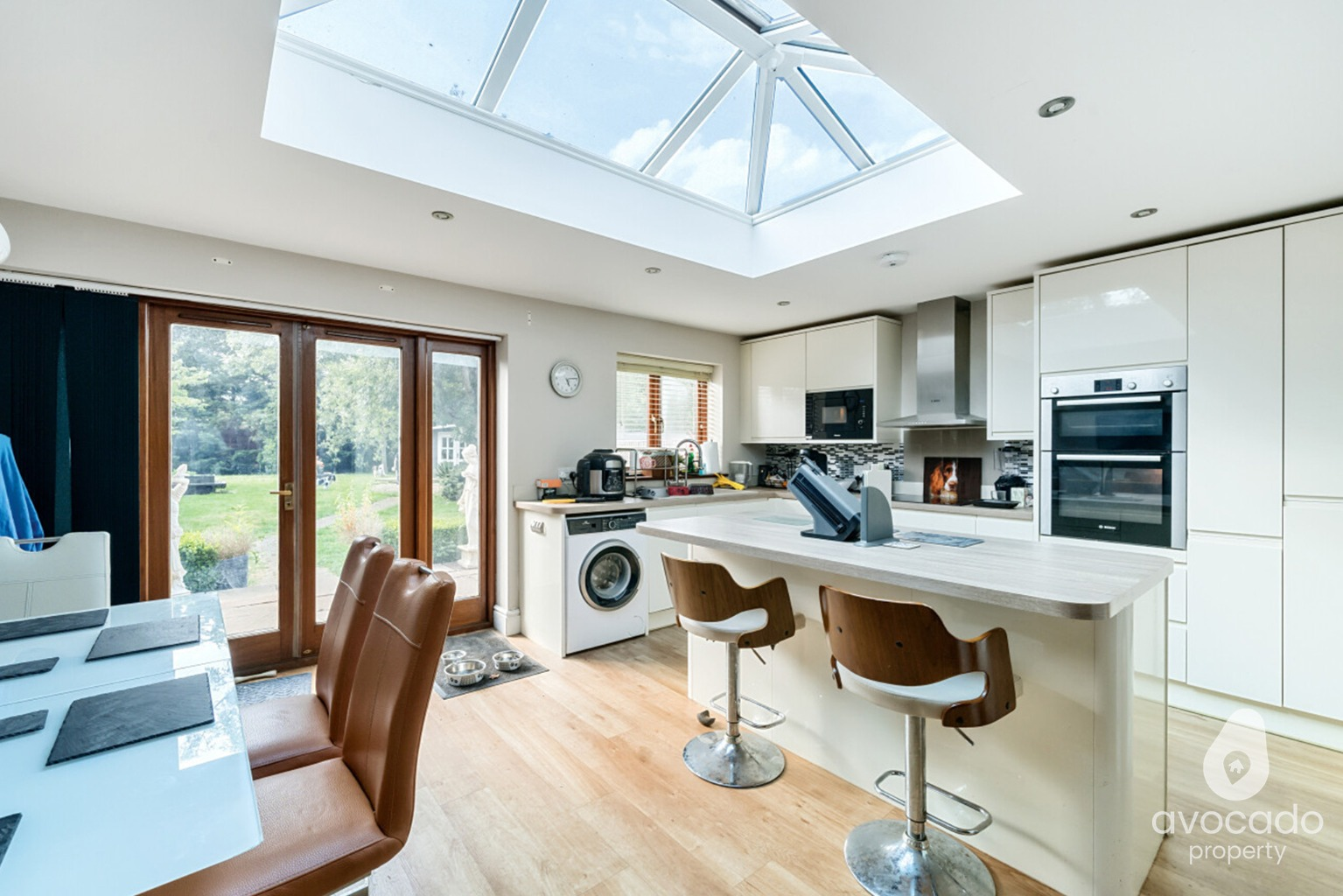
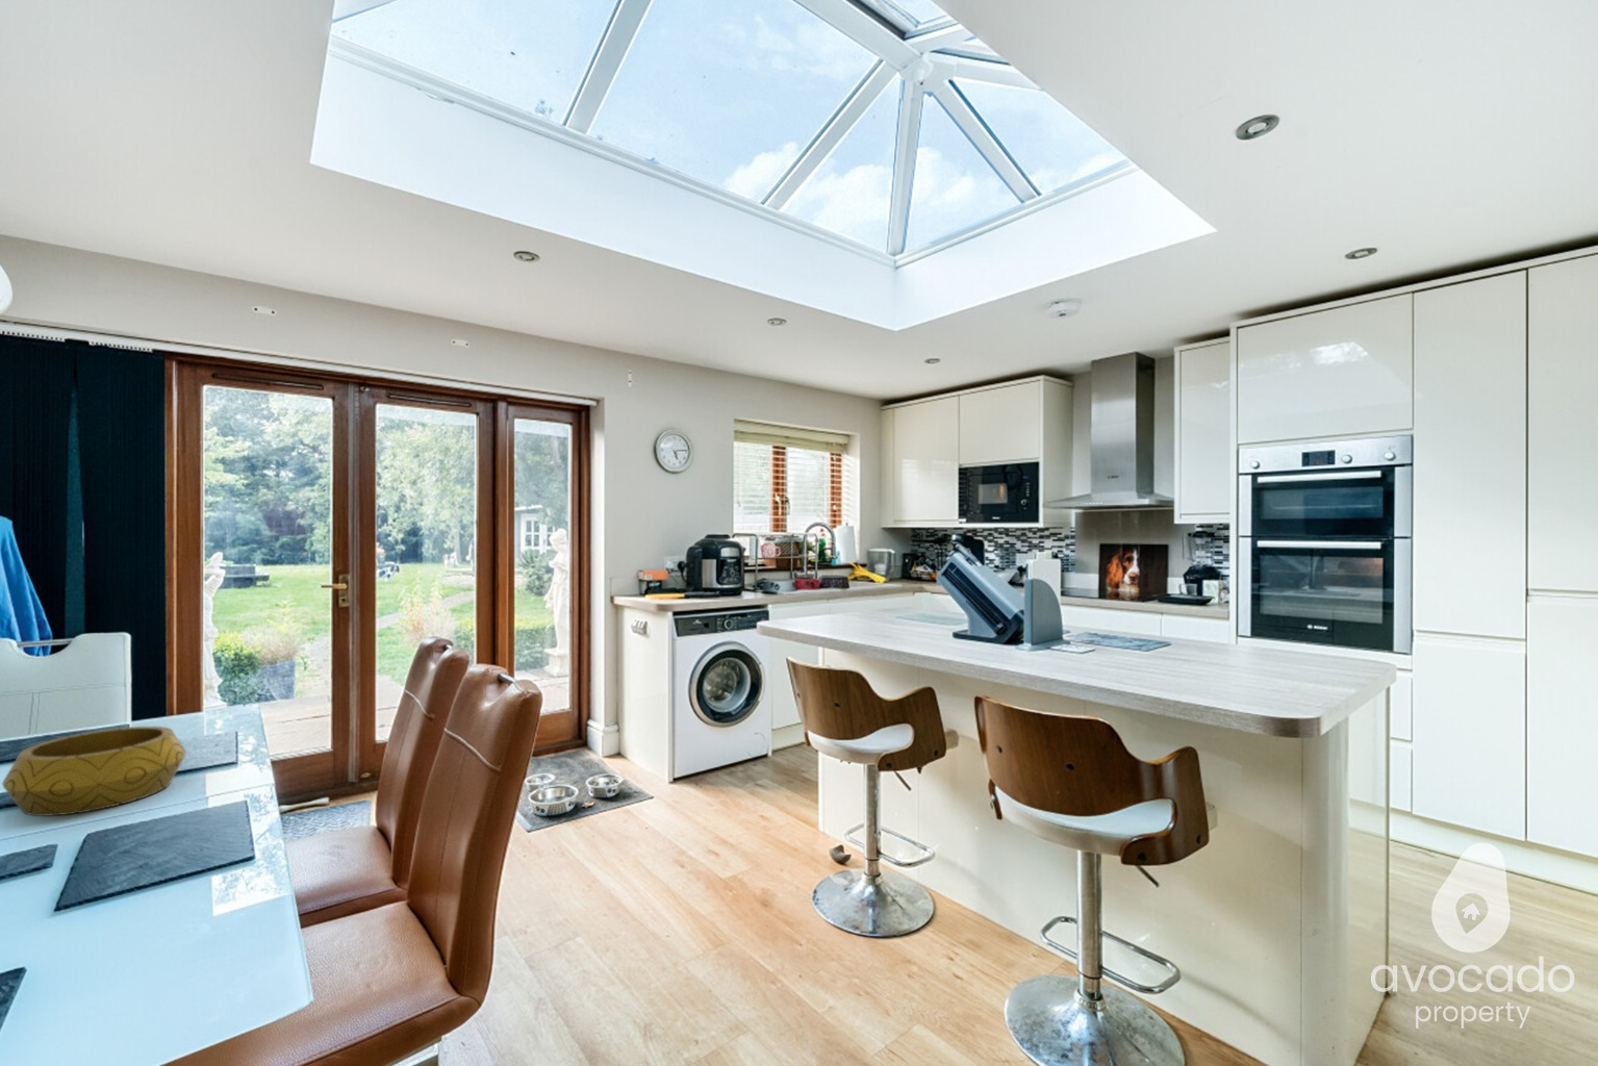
+ decorative bowl (100, 767)
